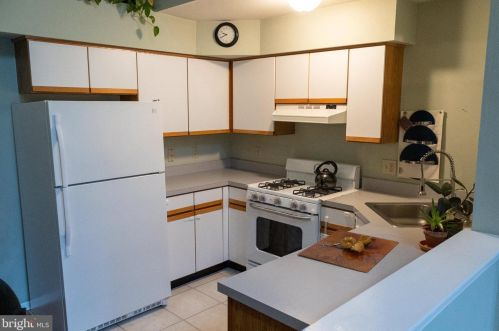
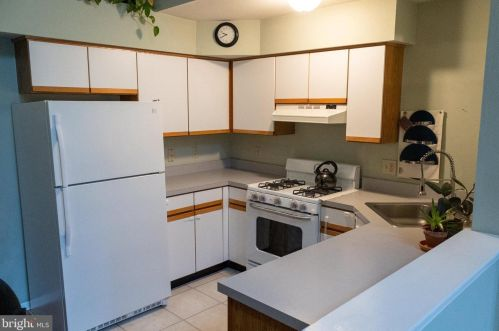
- cutting board (350, 242)
